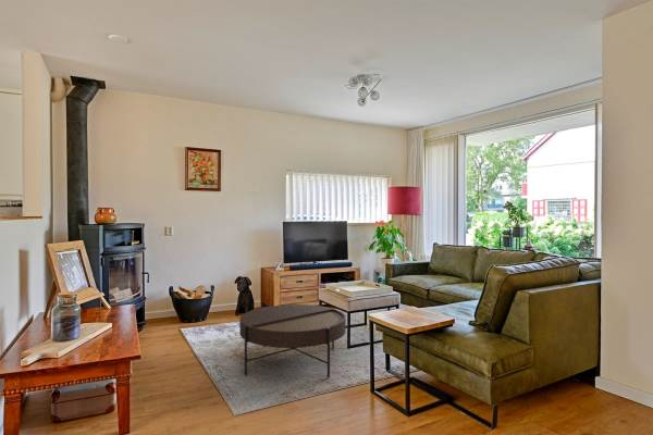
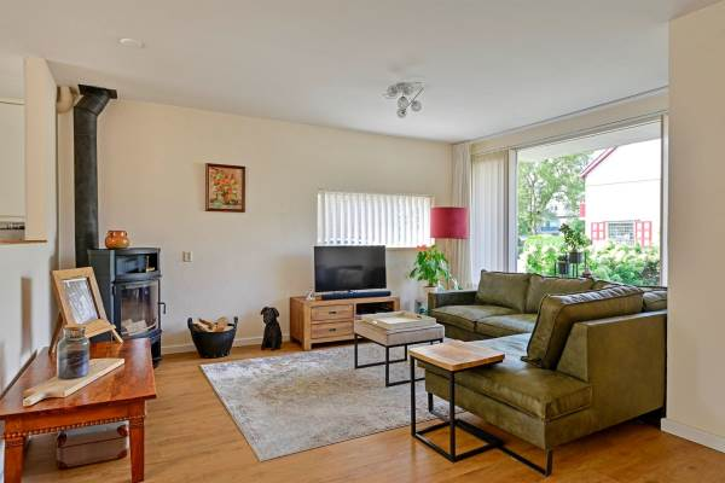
- coffee table (293, 338)
